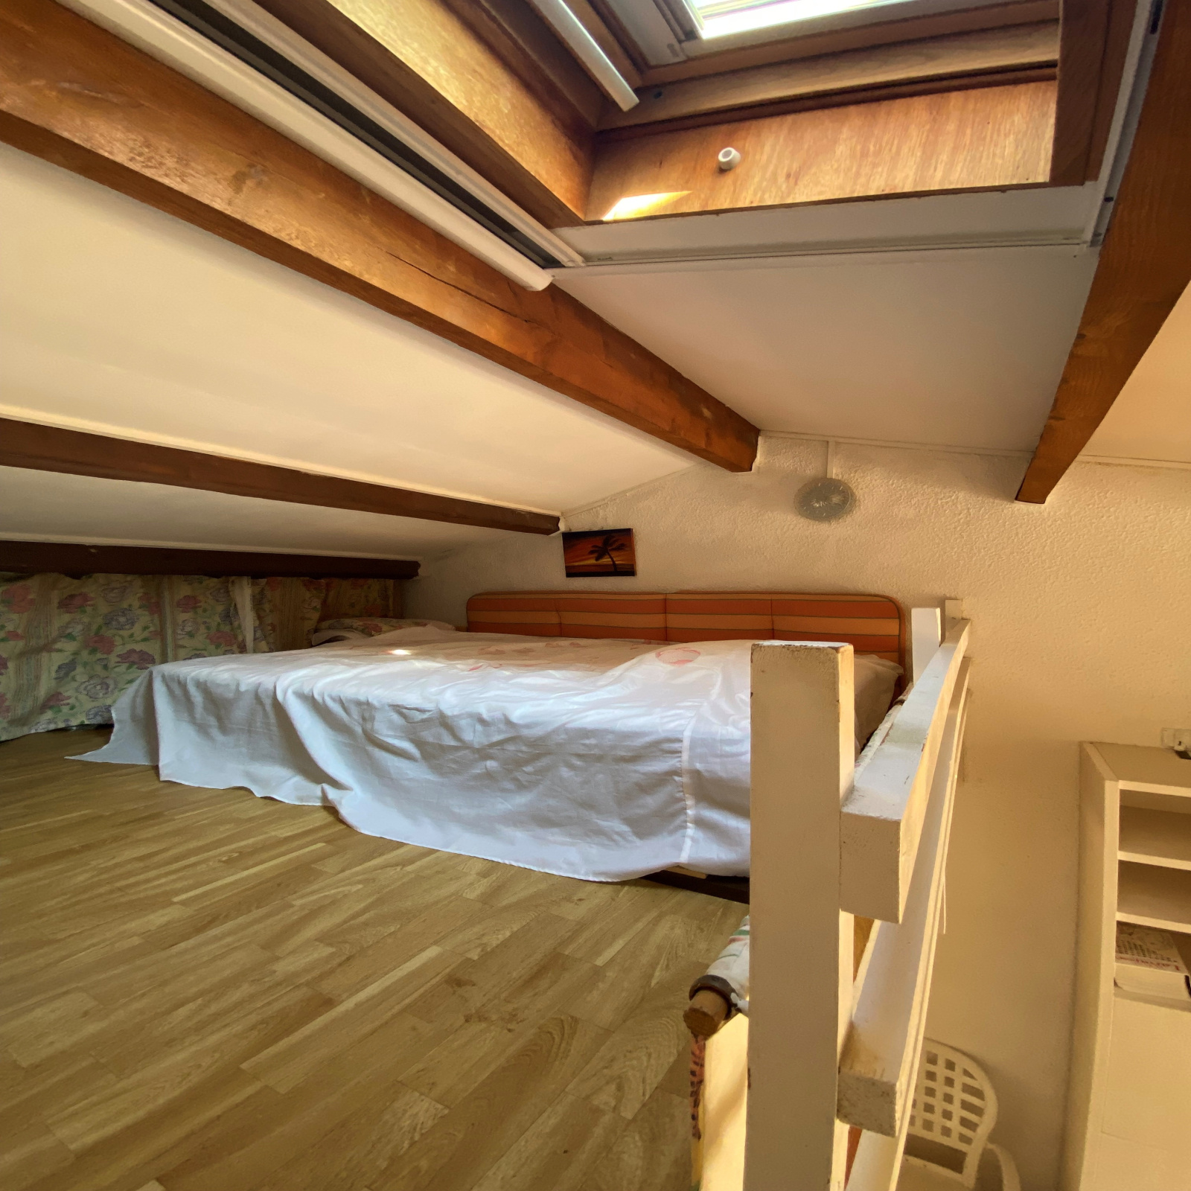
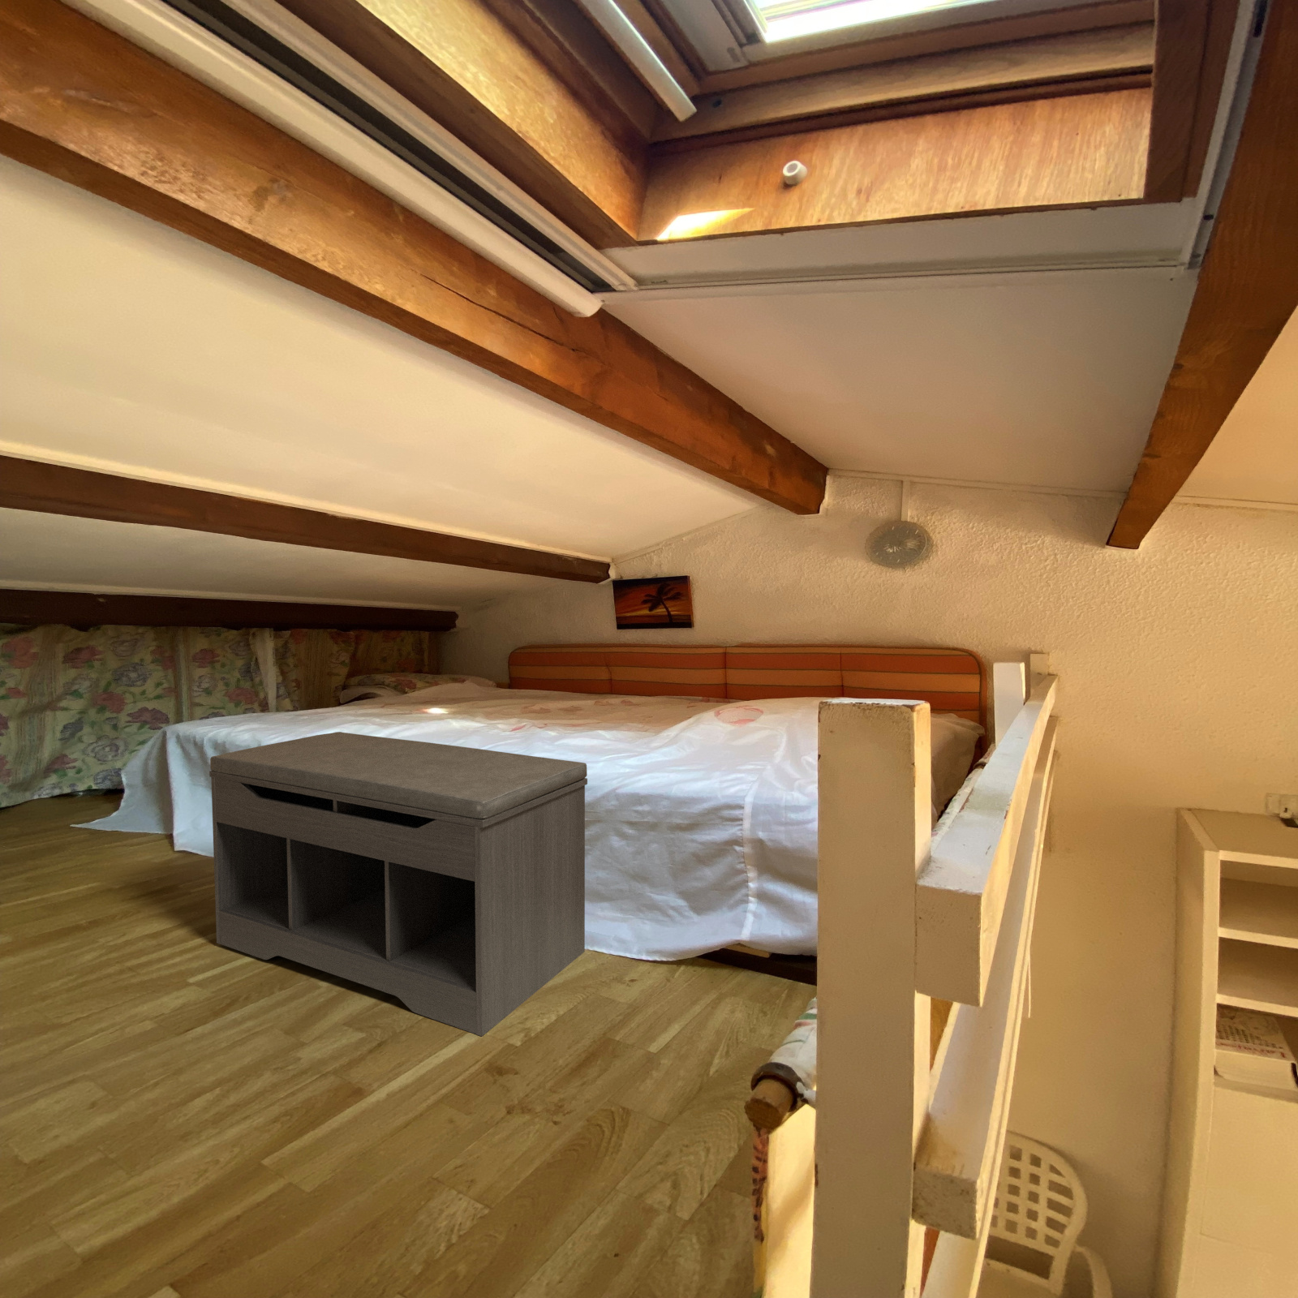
+ bench (397, 853)
